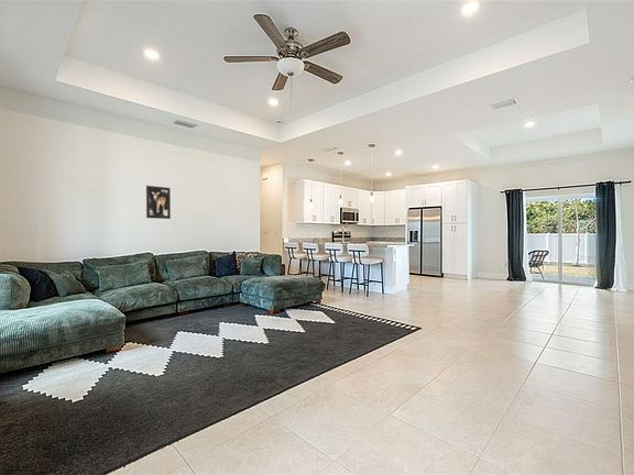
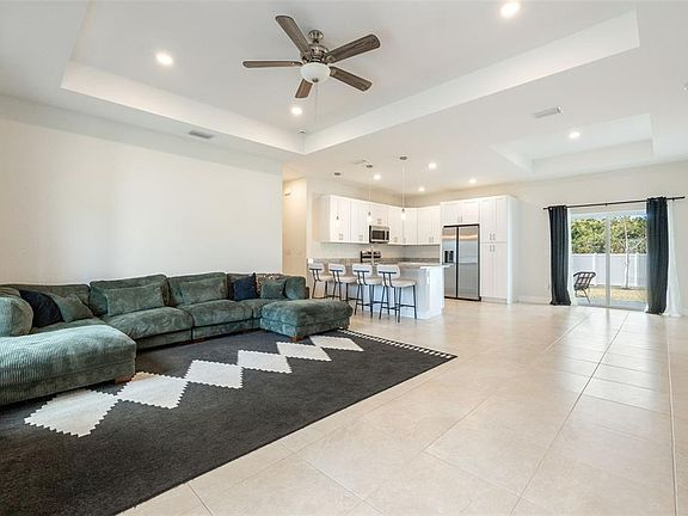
- wall art (158, 202)
